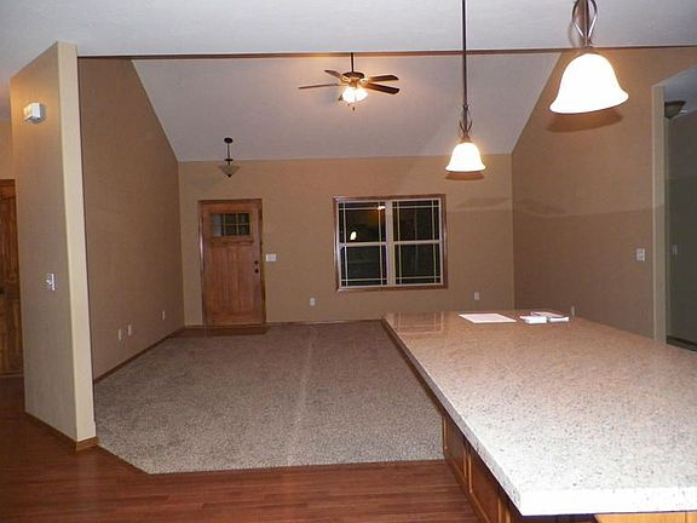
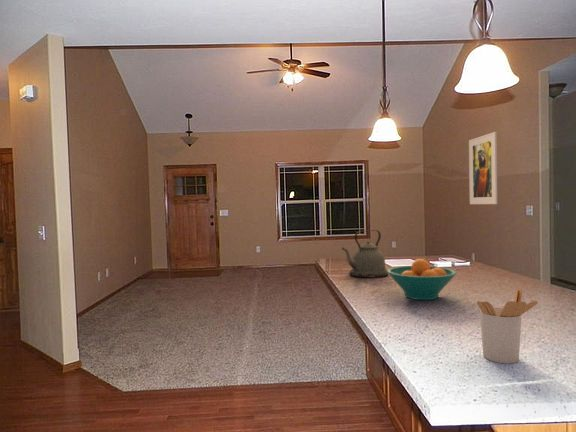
+ utensil holder (507, 326)
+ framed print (482, 170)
+ kettle (367, 252)
+ fruit bowl (421, 278)
